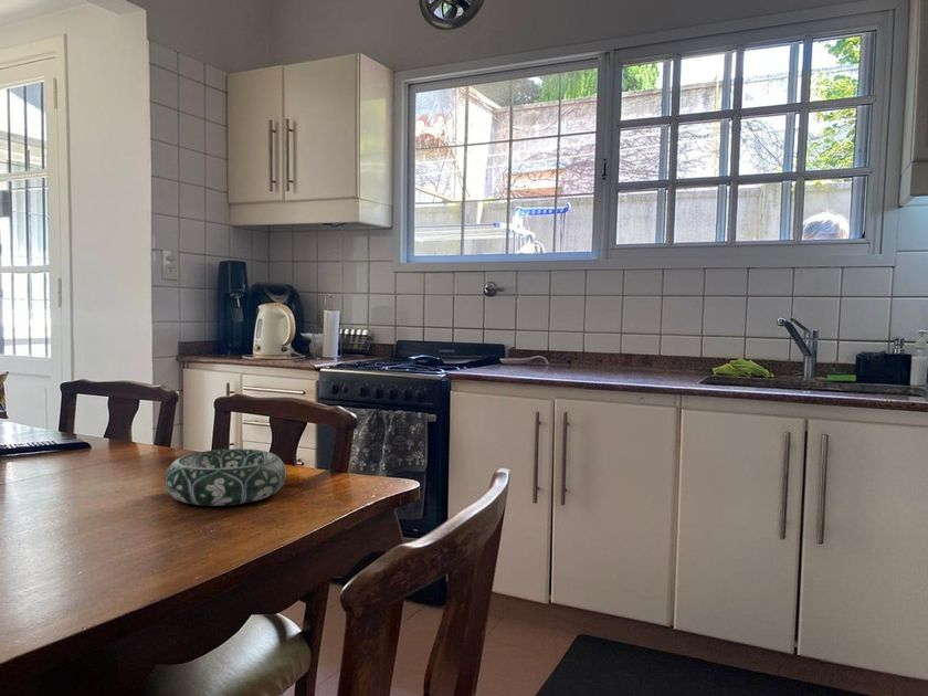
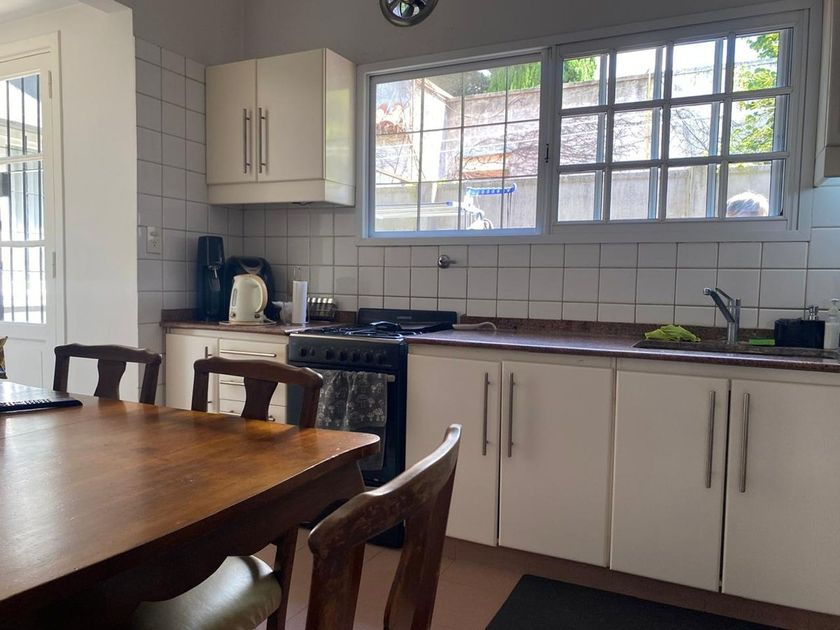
- decorative bowl (226, 476)
